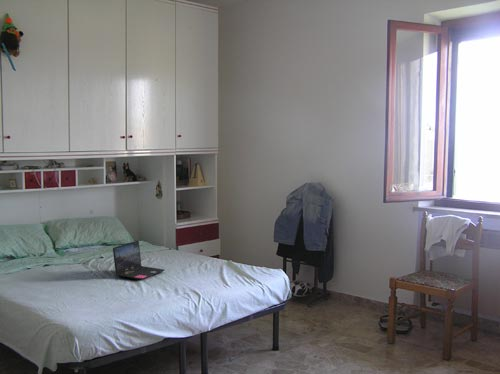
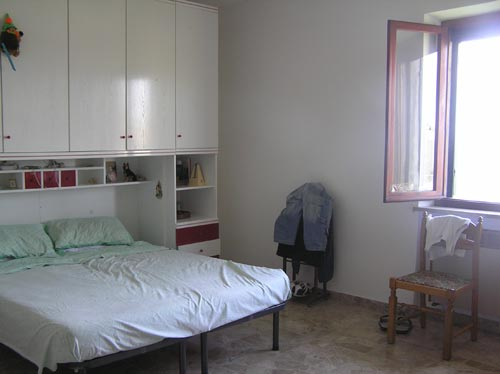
- laptop (139, 259)
